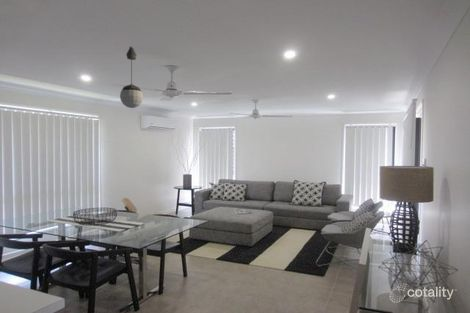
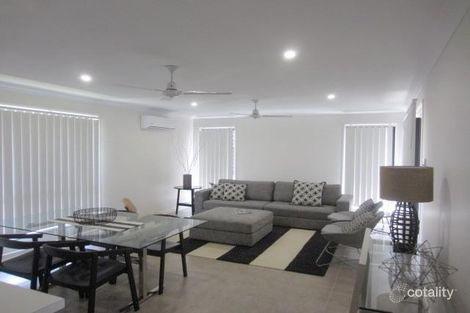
- pendant light (131, 77)
